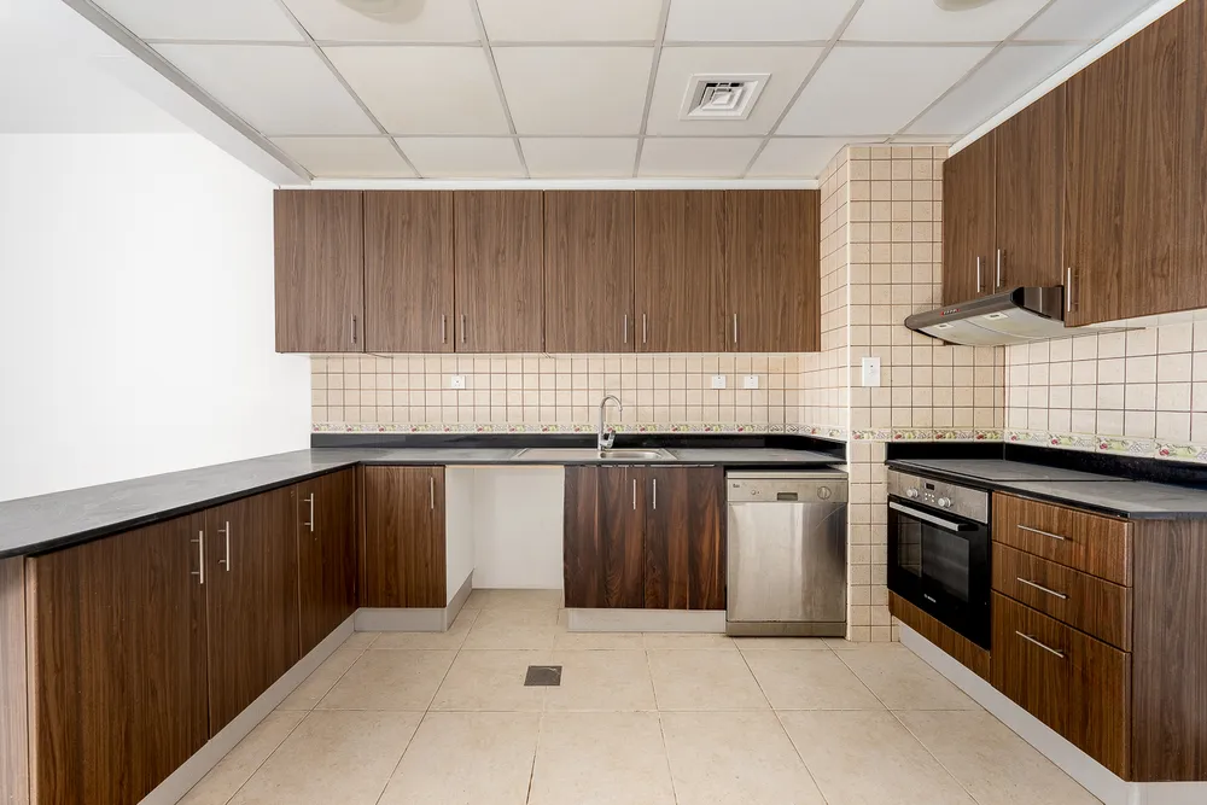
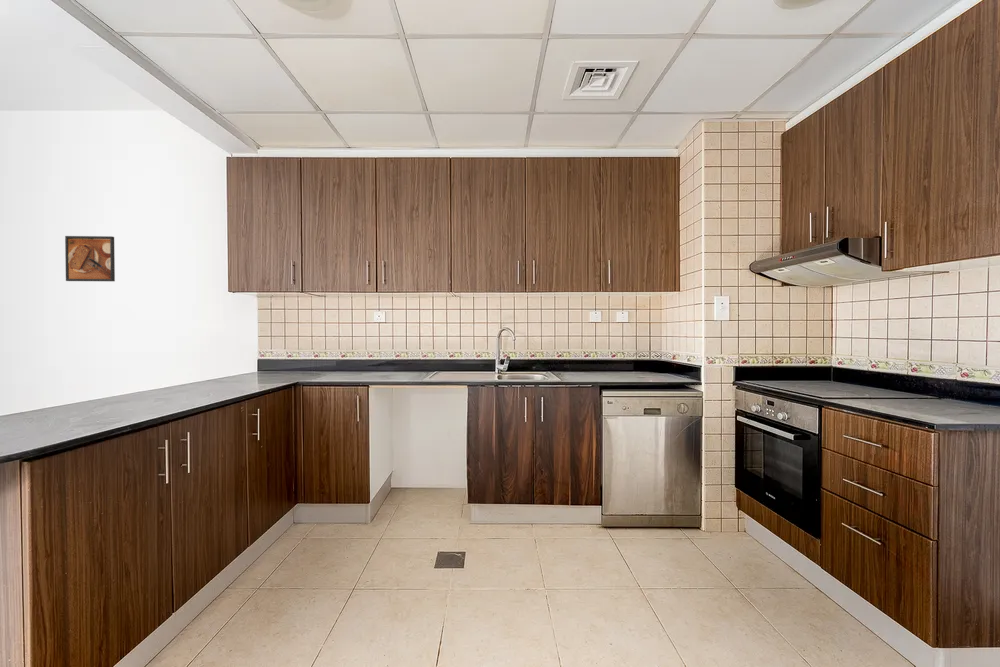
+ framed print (90, 258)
